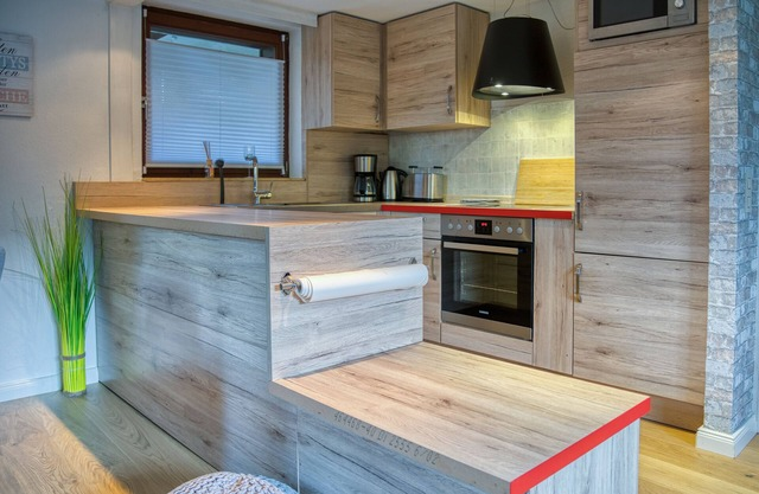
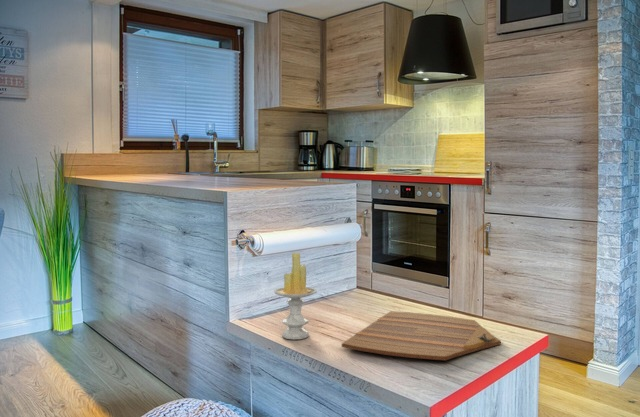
+ cutting board (431, 332)
+ candle (295, 293)
